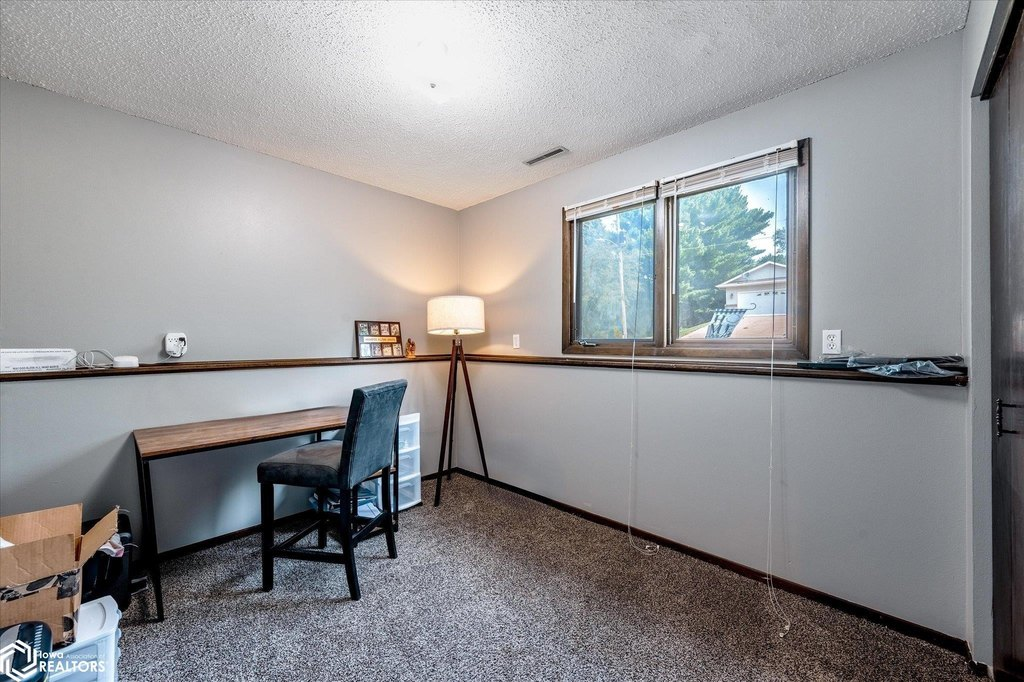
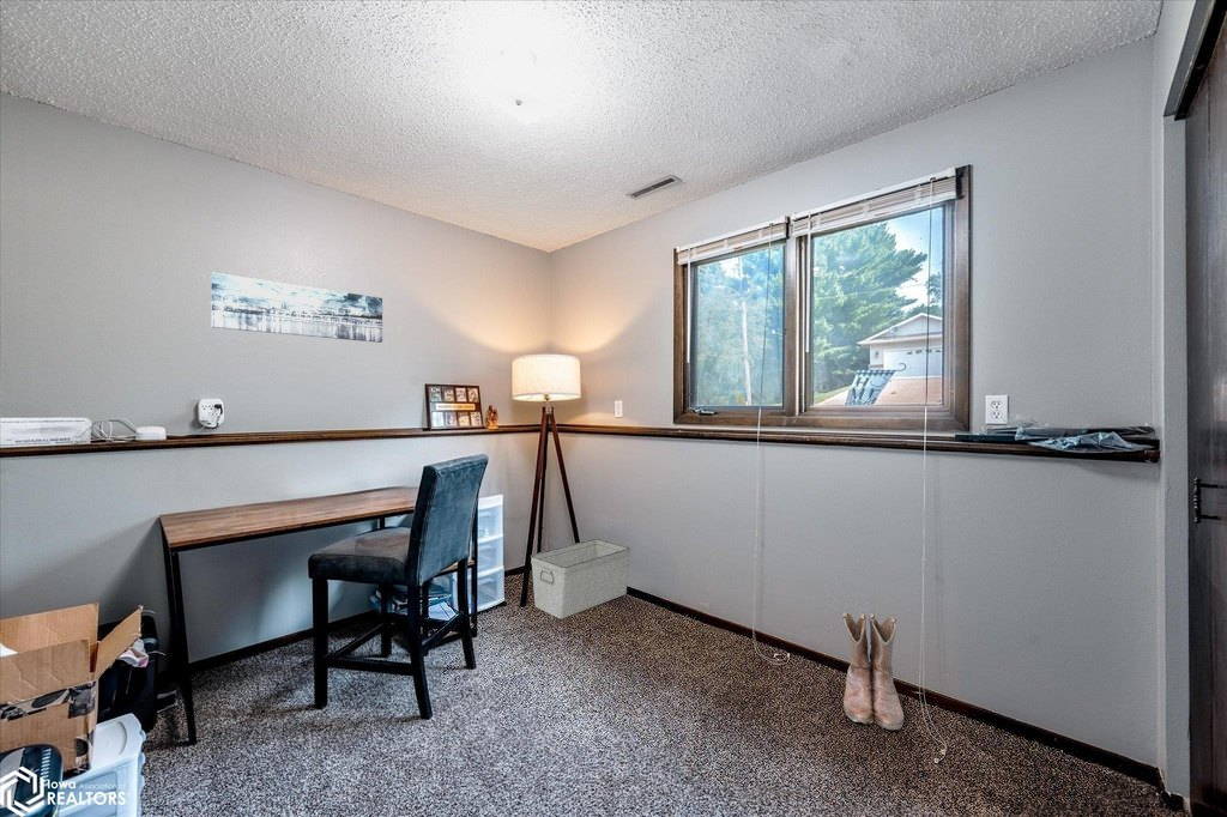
+ storage bin (581, 575)
+ wall art (304, 310)
+ boots (871, 662)
